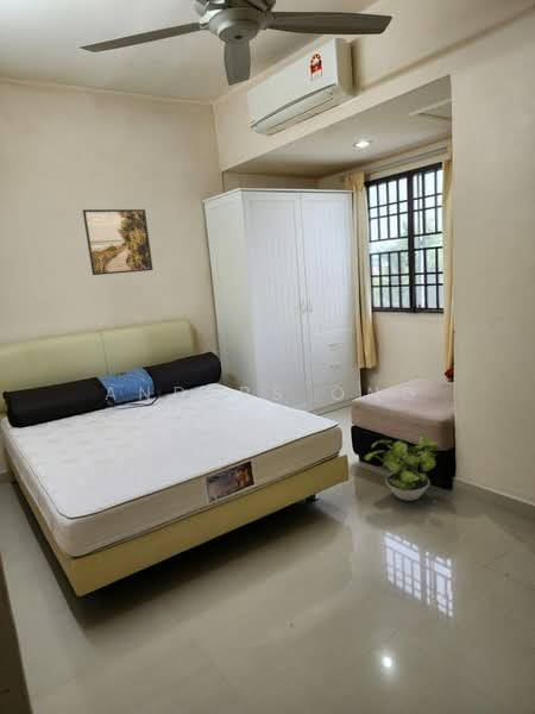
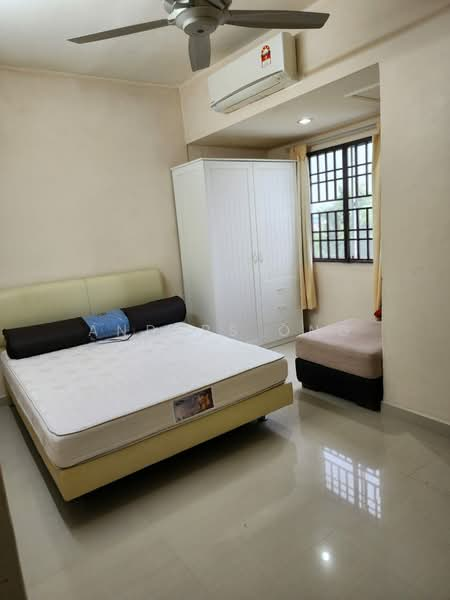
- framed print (119, 242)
- potted plant (402, 465)
